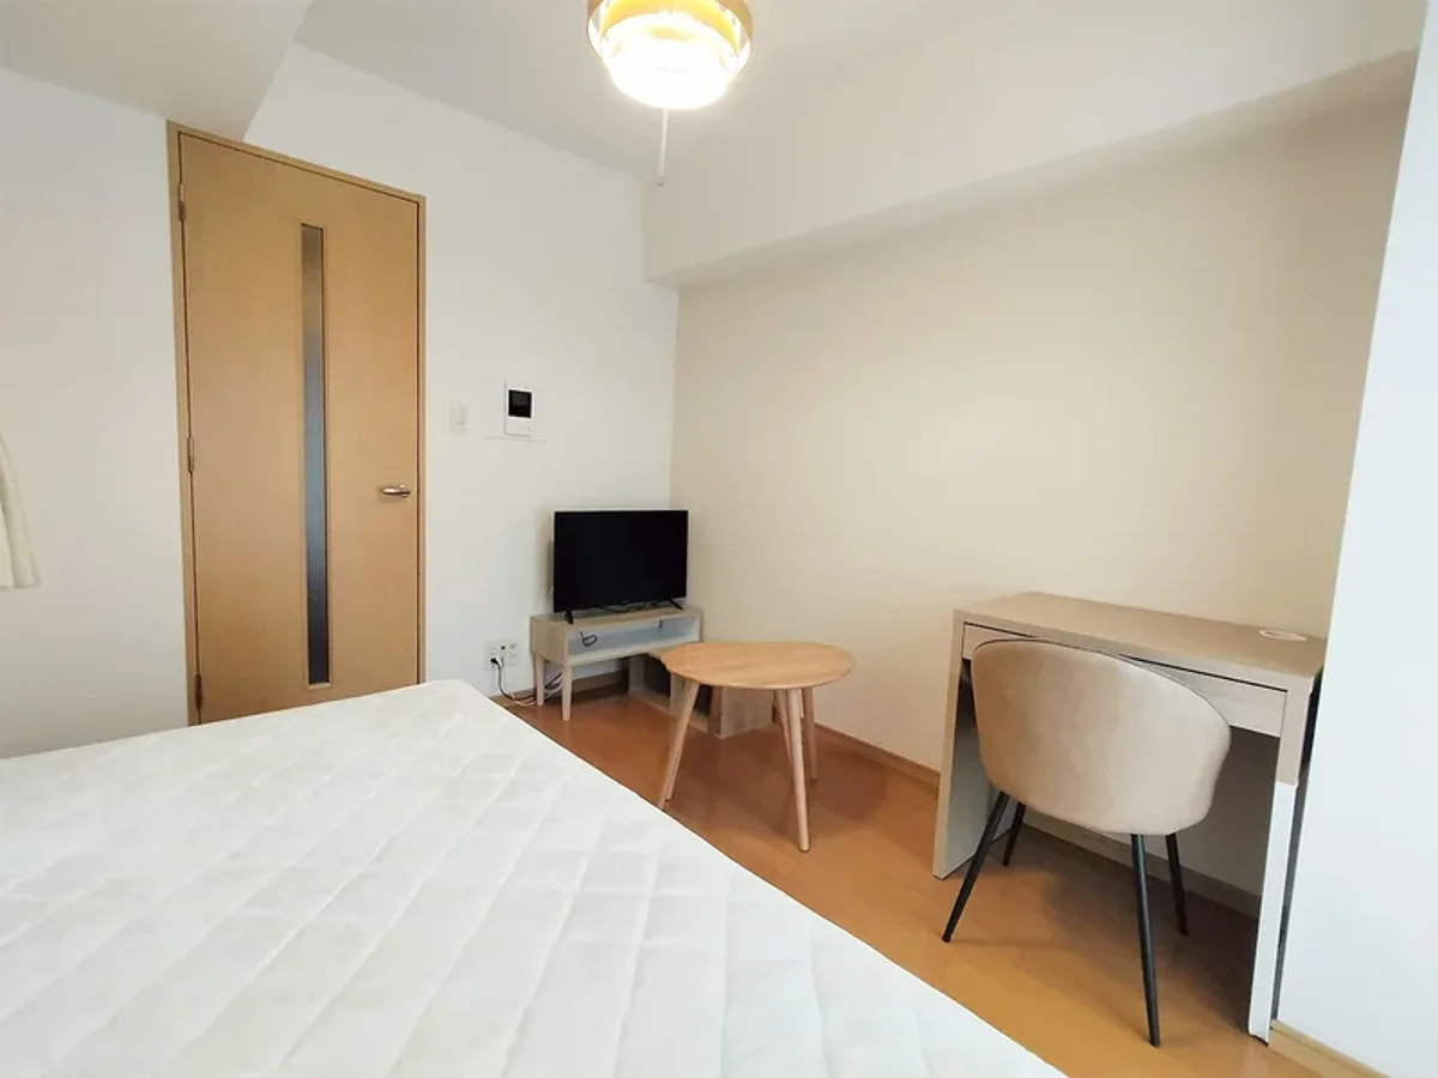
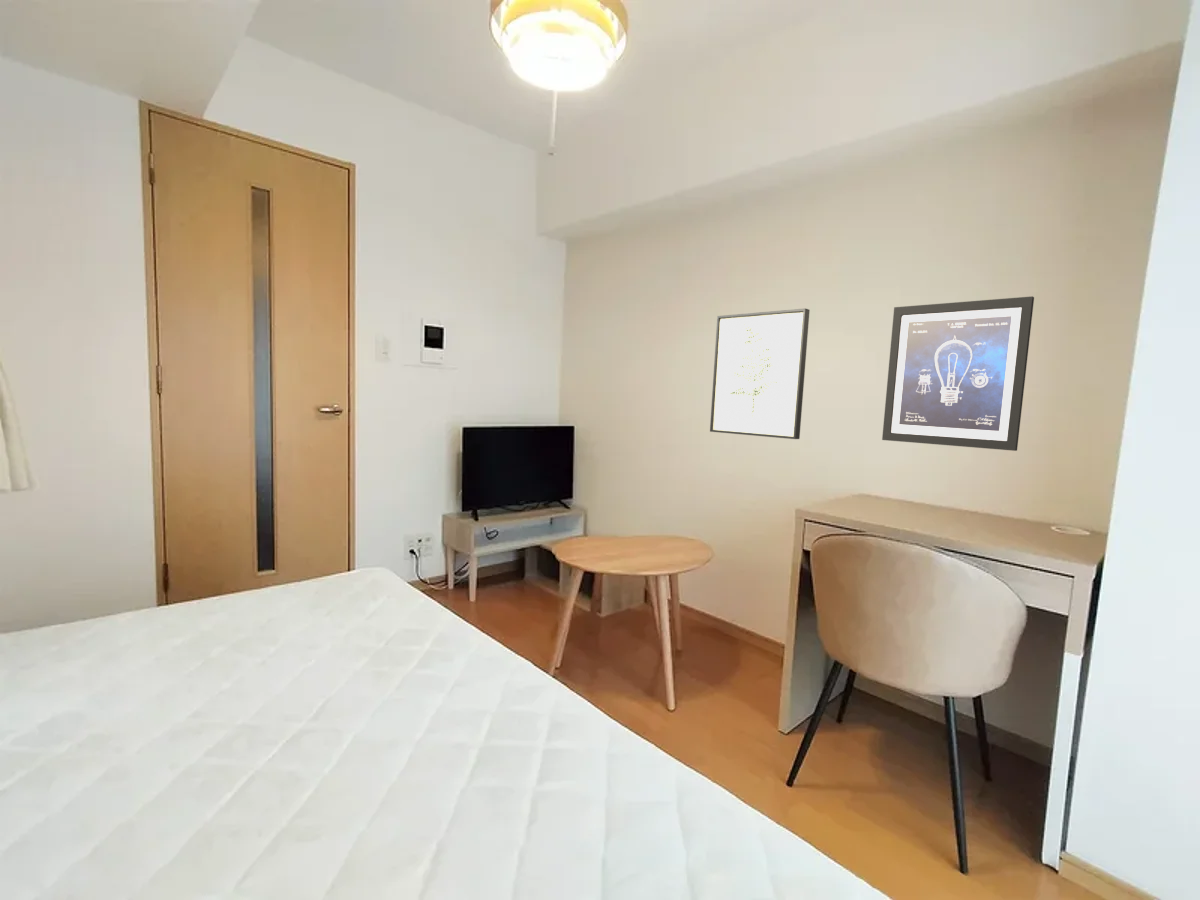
+ wall art (951, 374)
+ wall art (756, 374)
